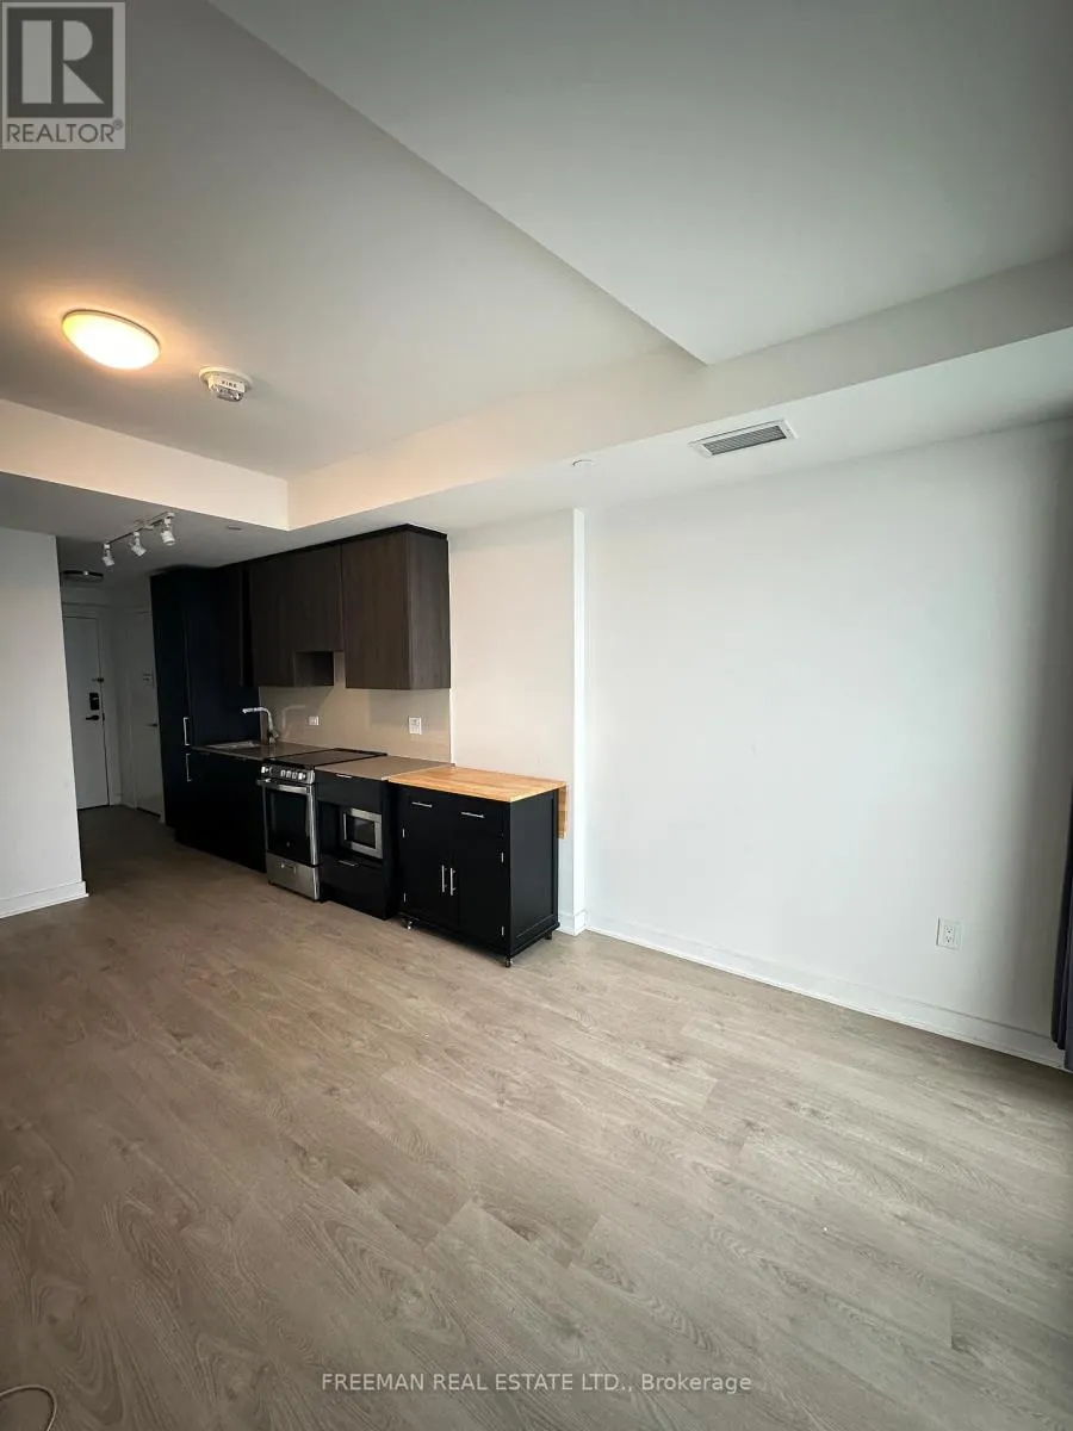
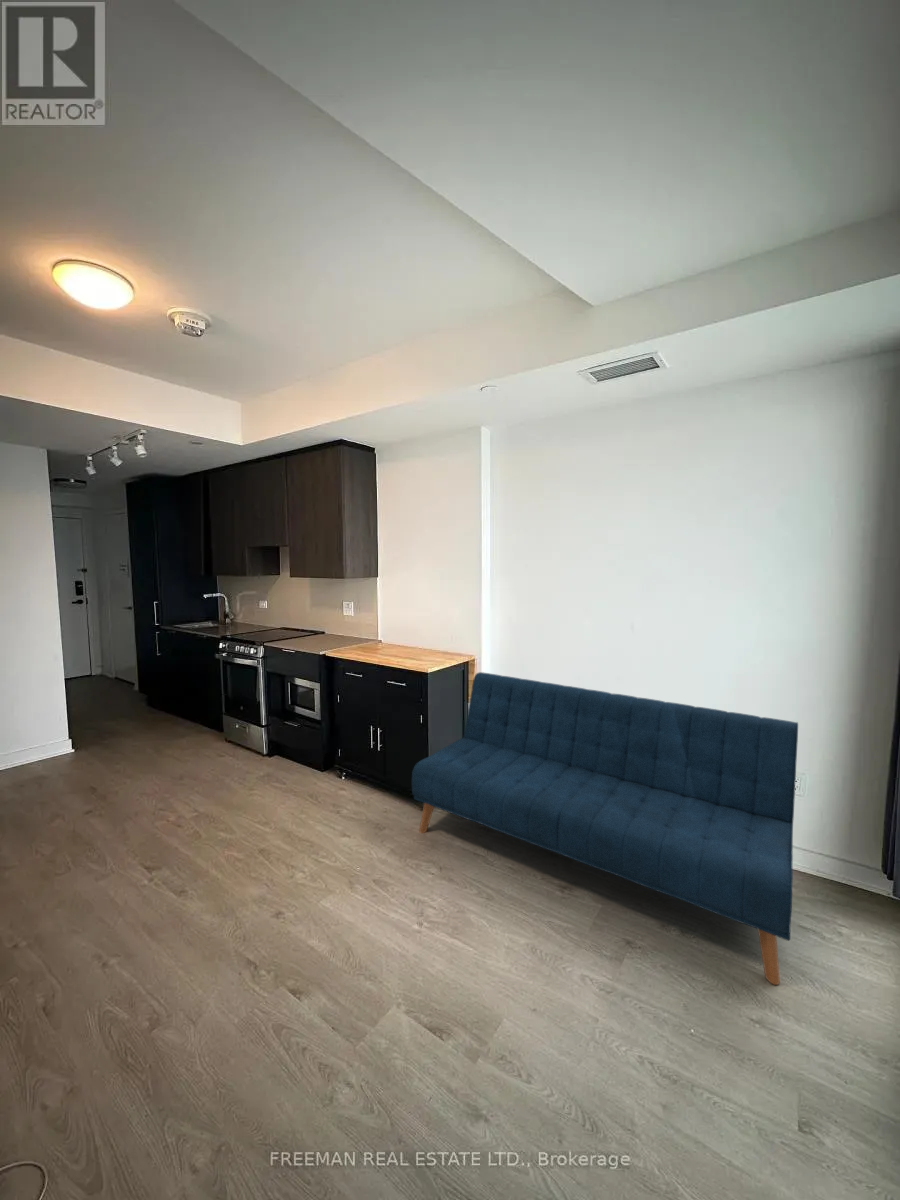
+ sofa (588, 779)
